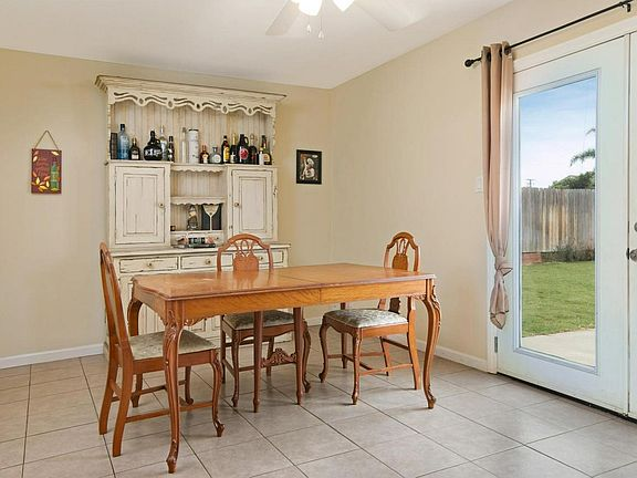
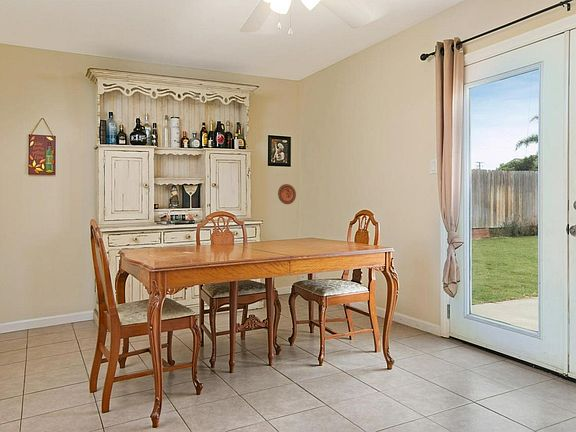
+ decorative plate (286, 194)
